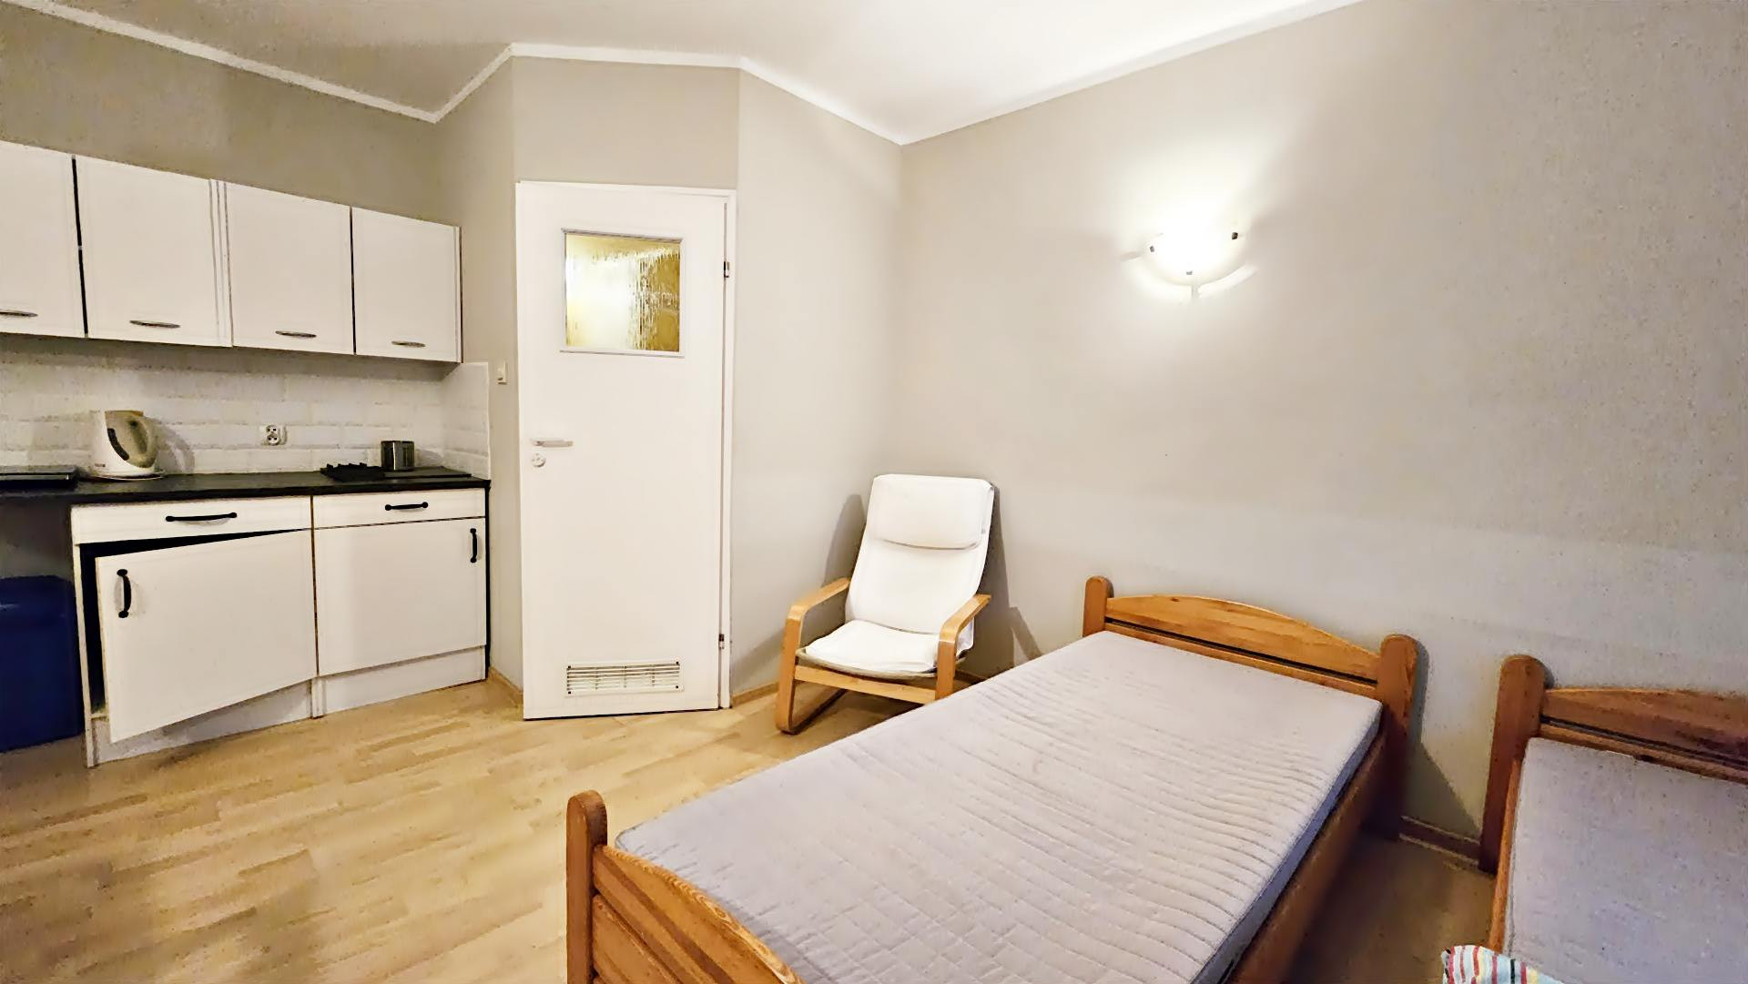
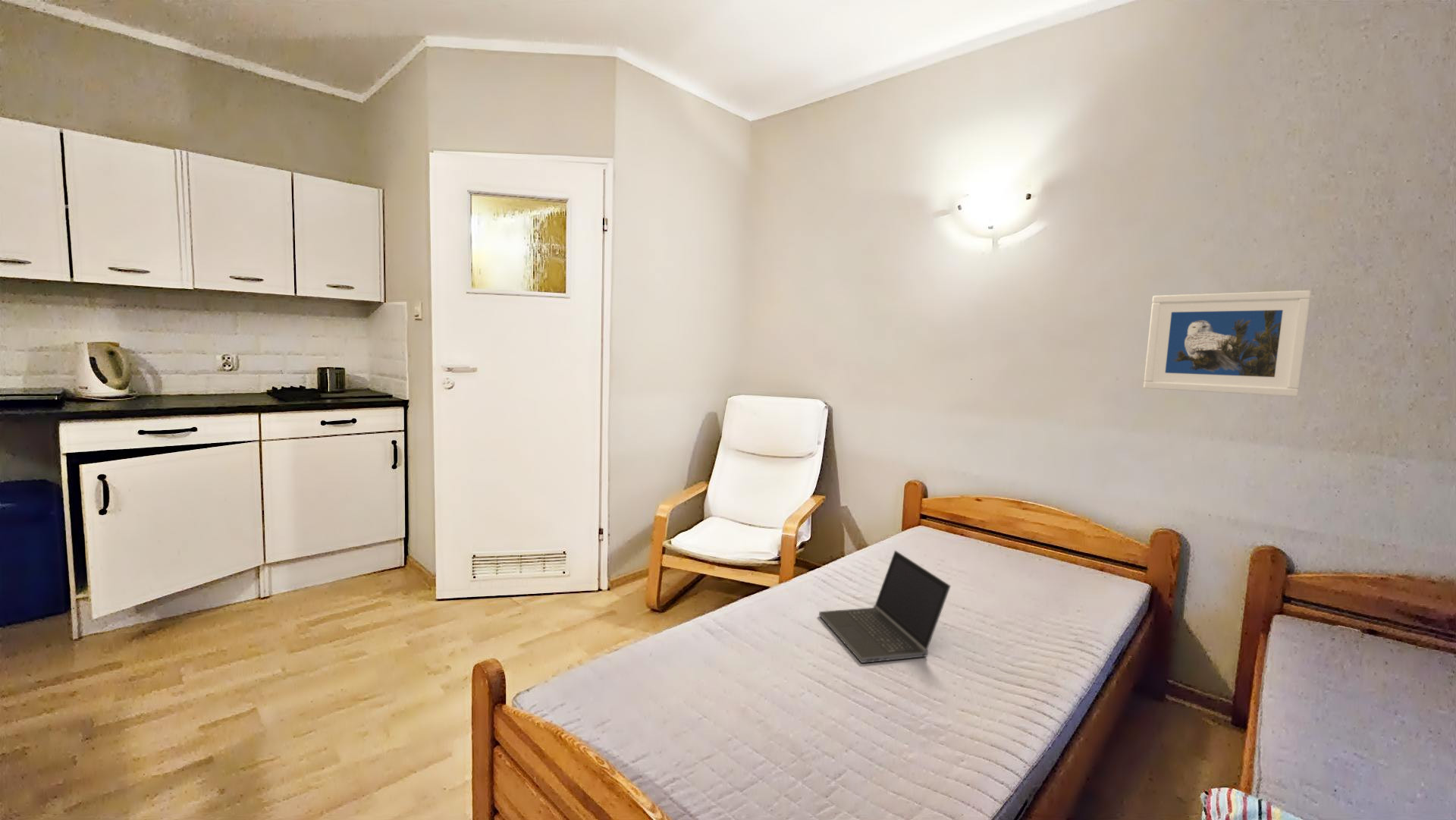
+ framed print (1221, 343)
+ laptop computer (880, 602)
